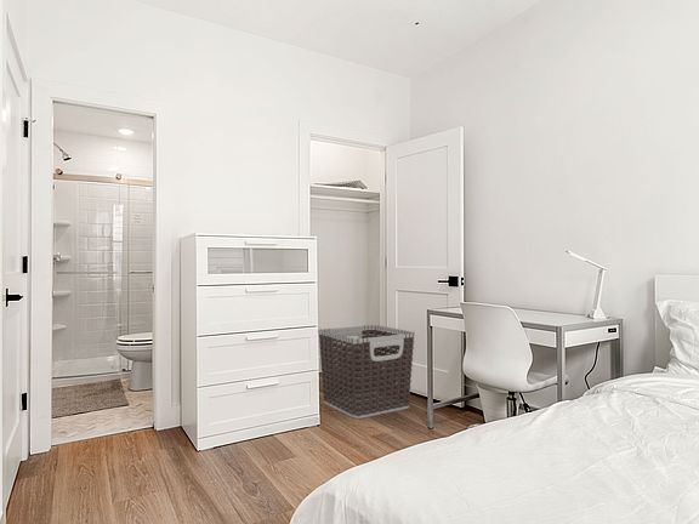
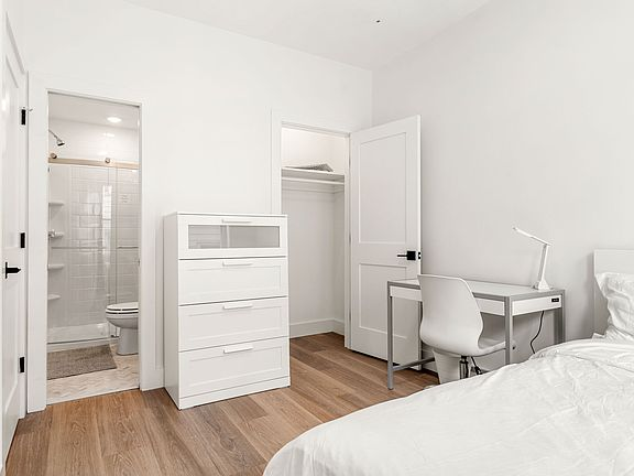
- clothes hamper (365, 368)
